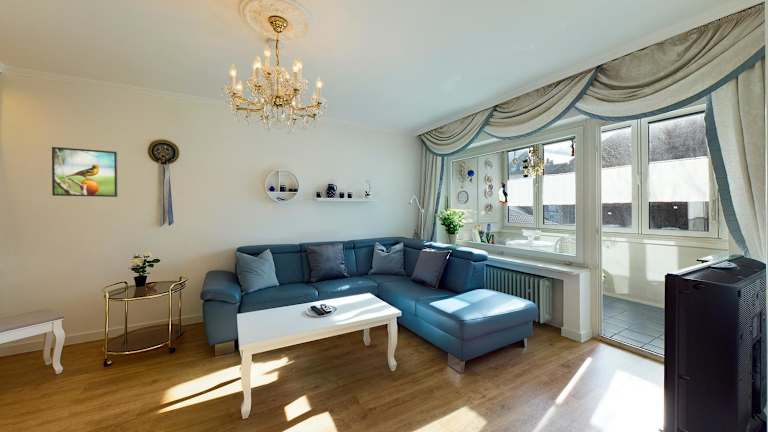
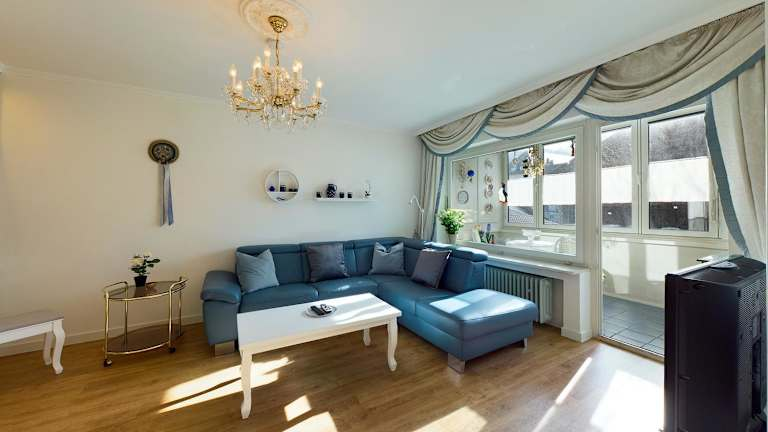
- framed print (86, 172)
